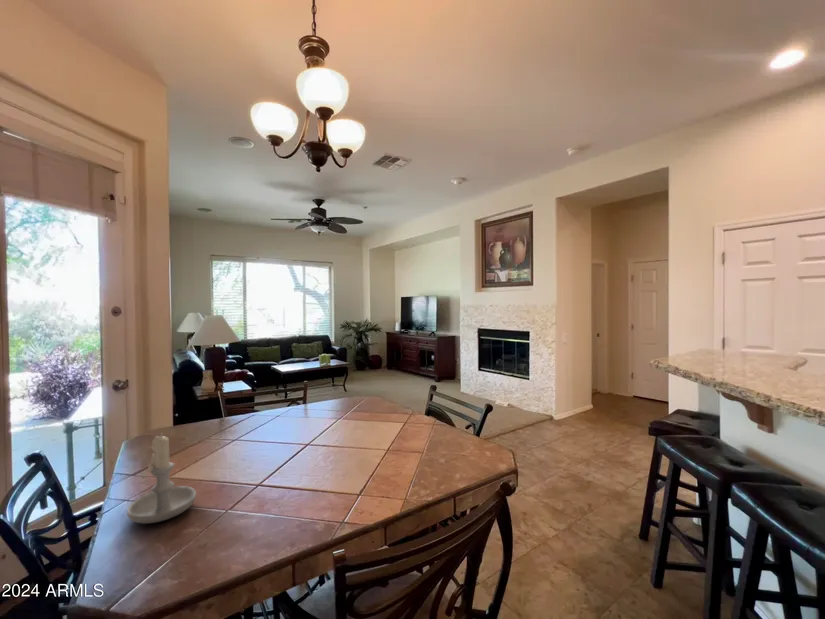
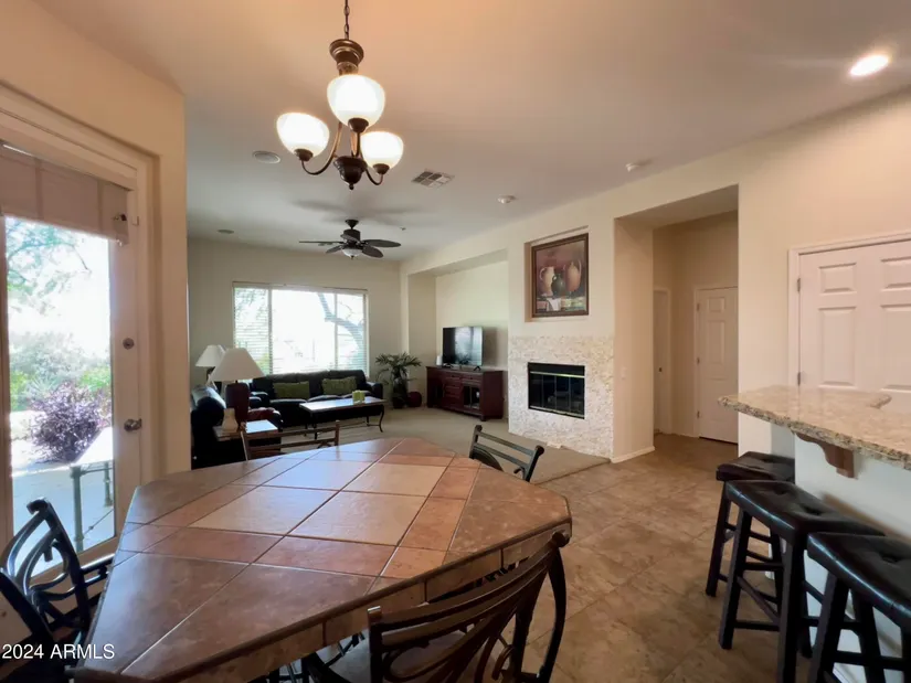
- candle (162, 472)
